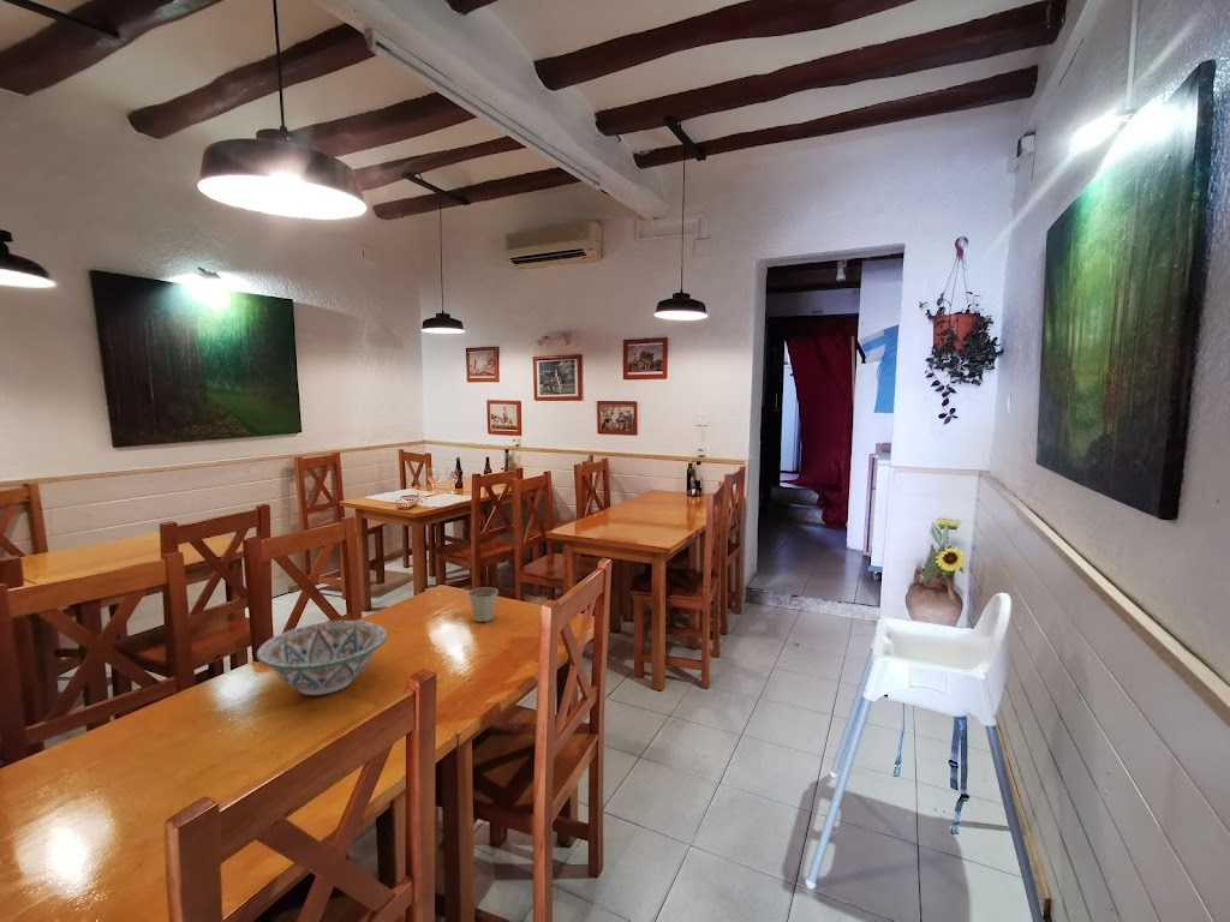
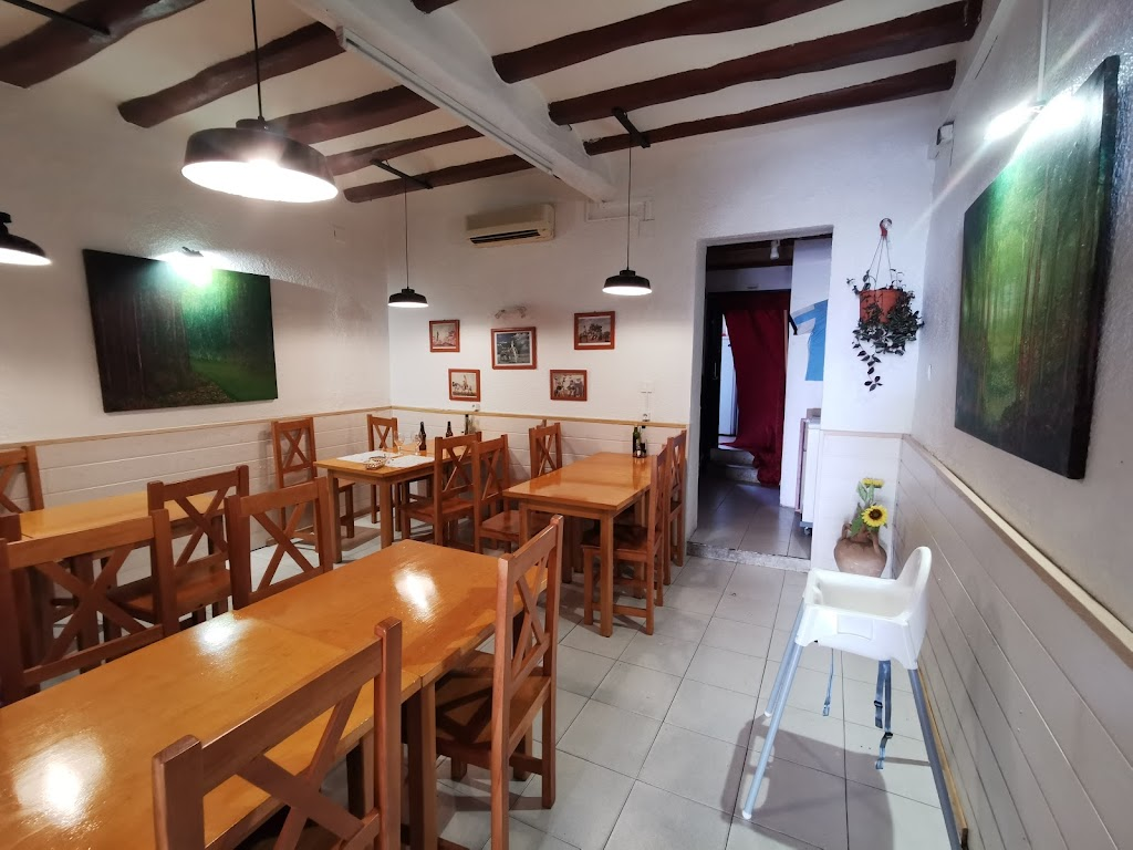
- flower pot (483, 605)
- decorative bowl (326, 661)
